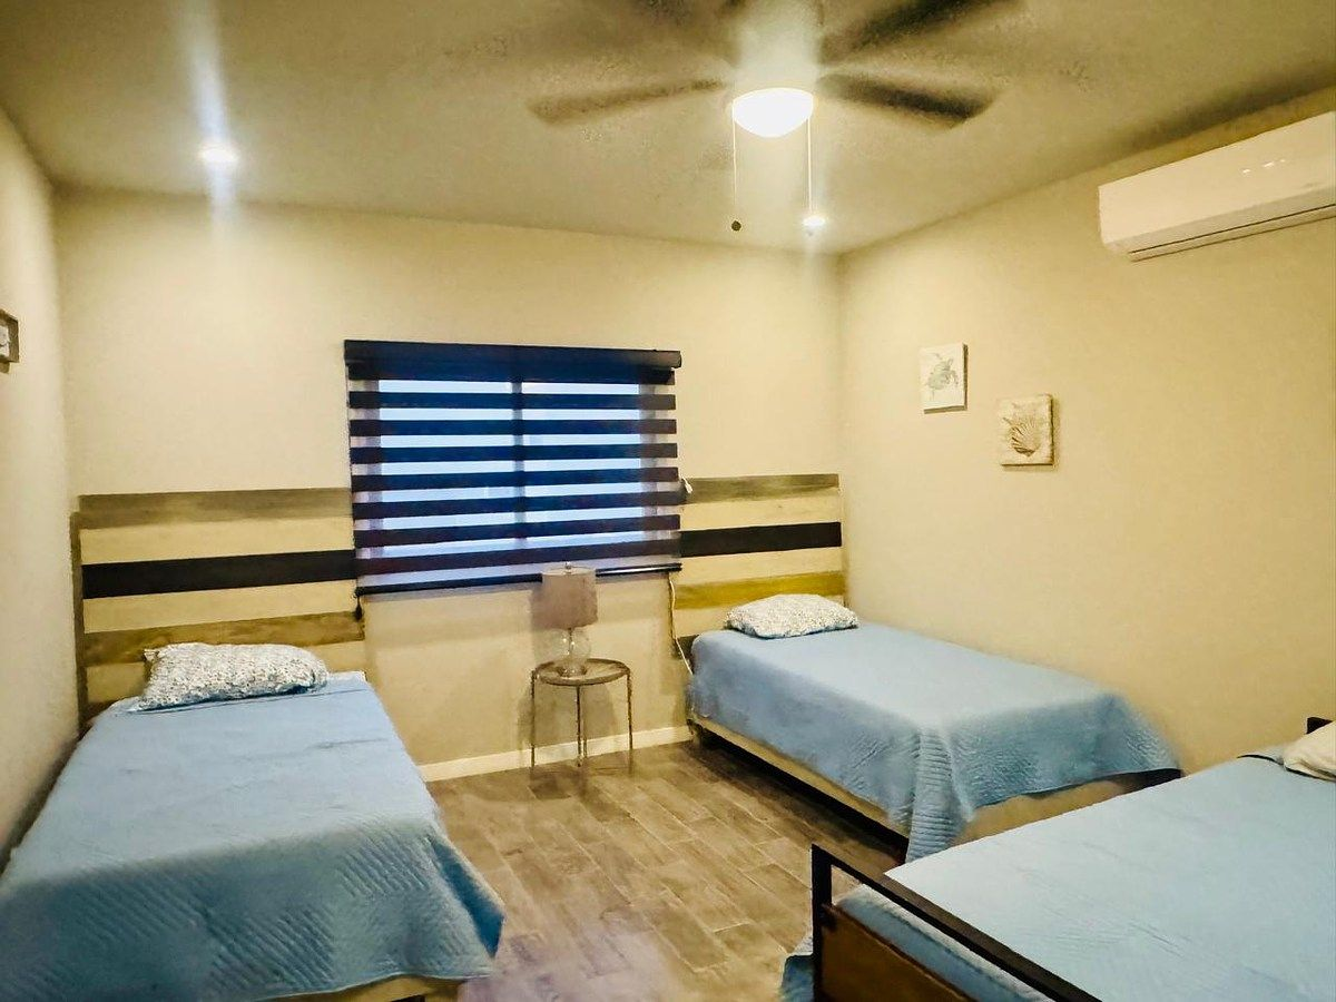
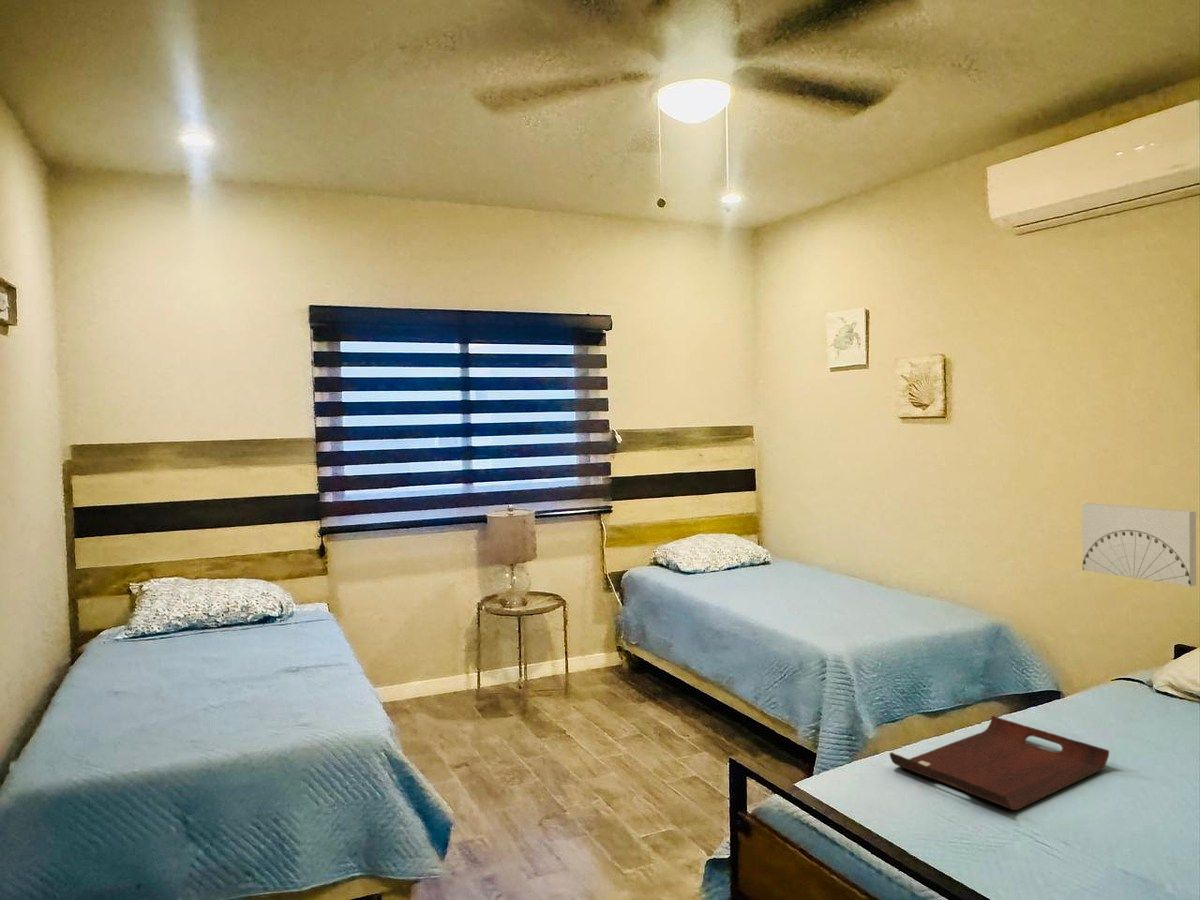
+ wall art (1136, 542)
+ serving tray (998, 759)
